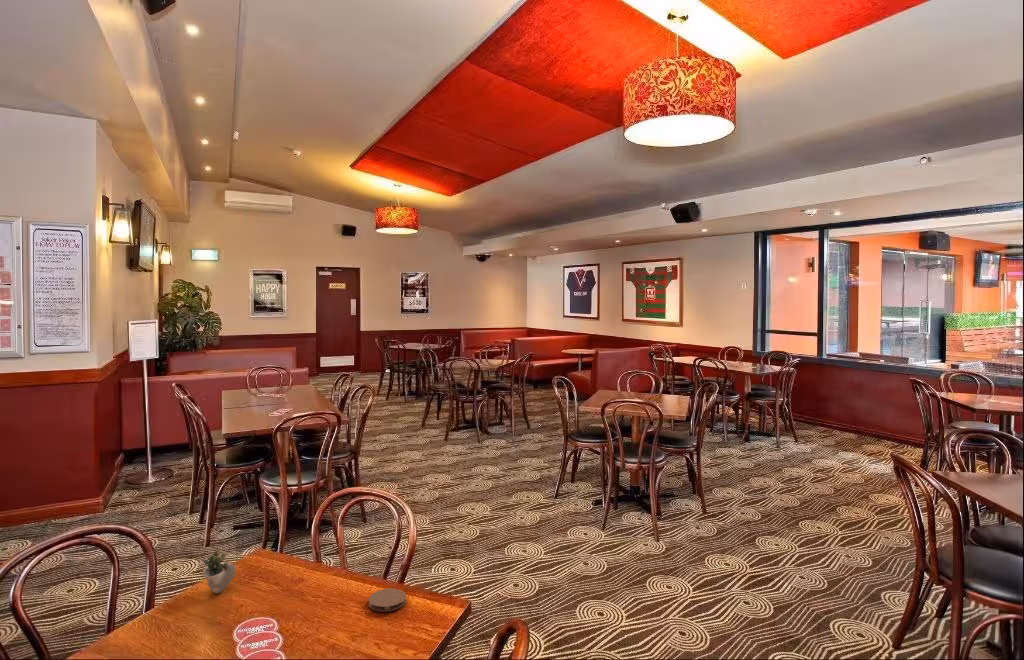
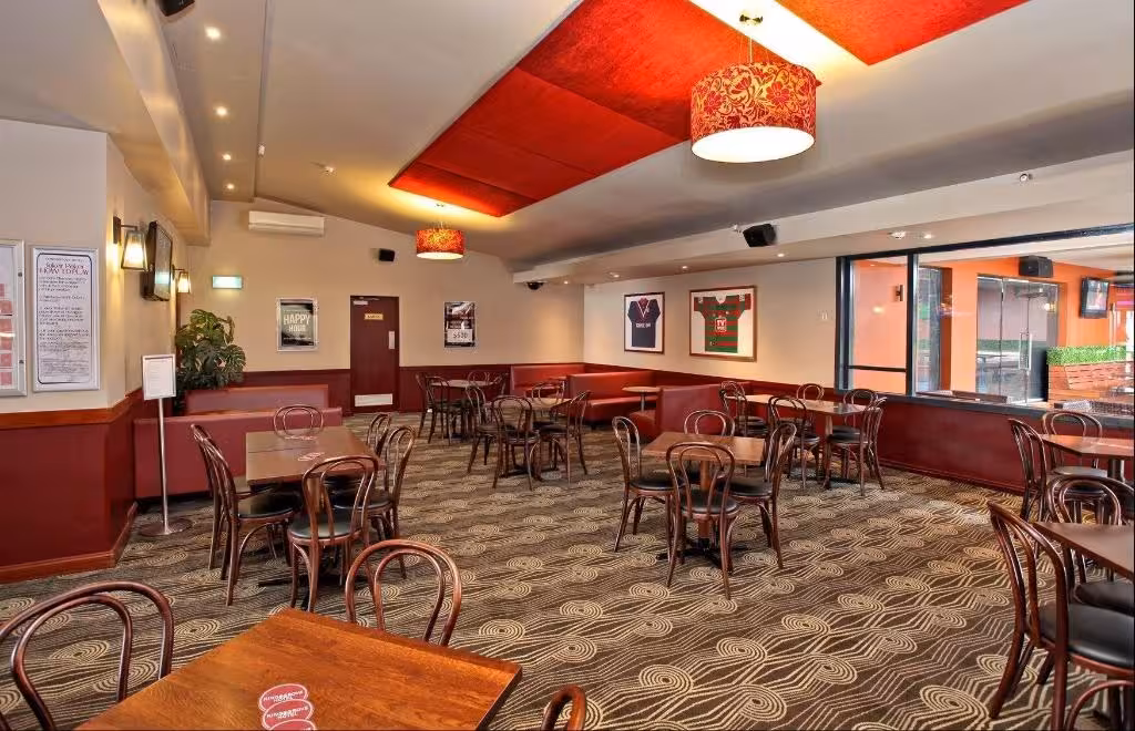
- coaster (387, 599)
- succulent plant (228, 569)
